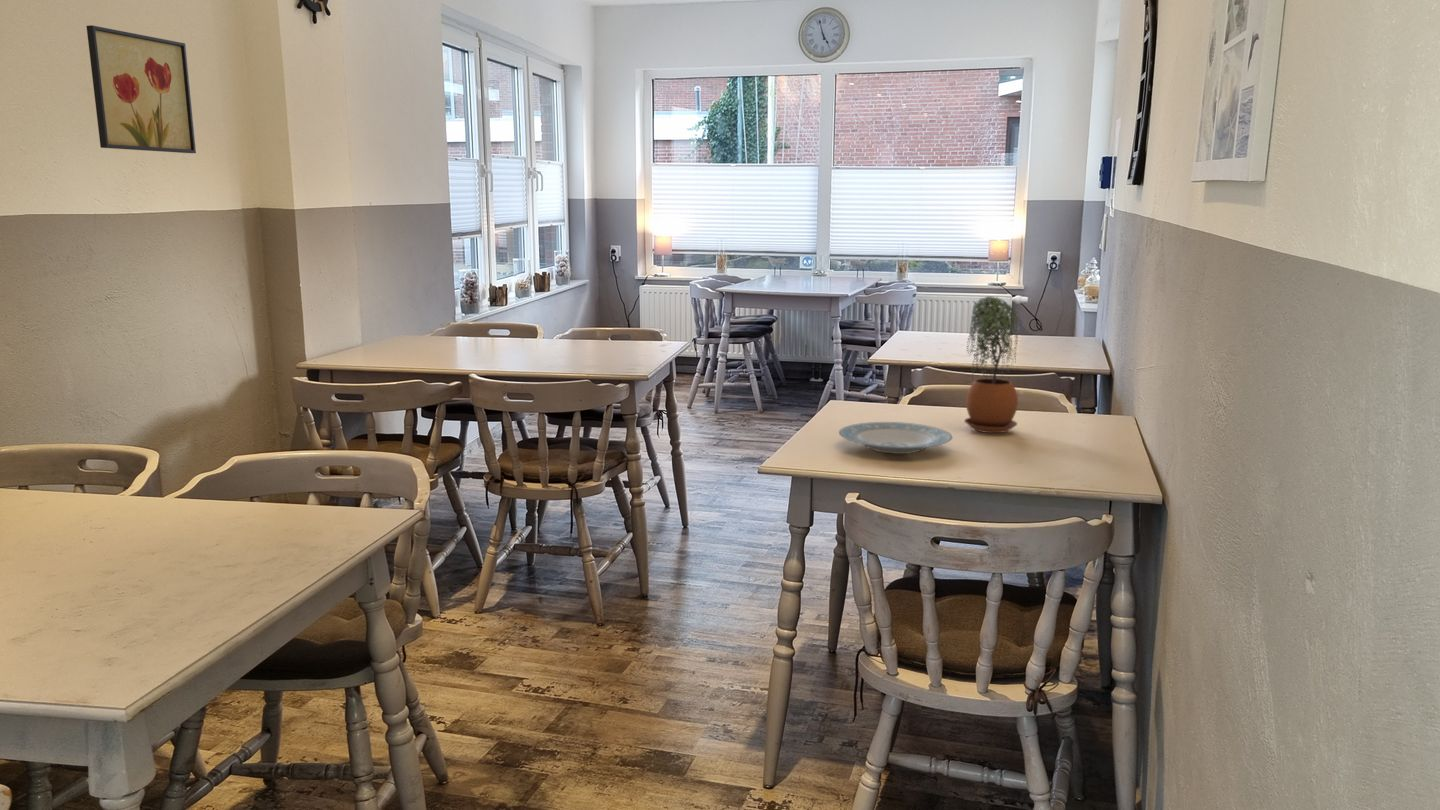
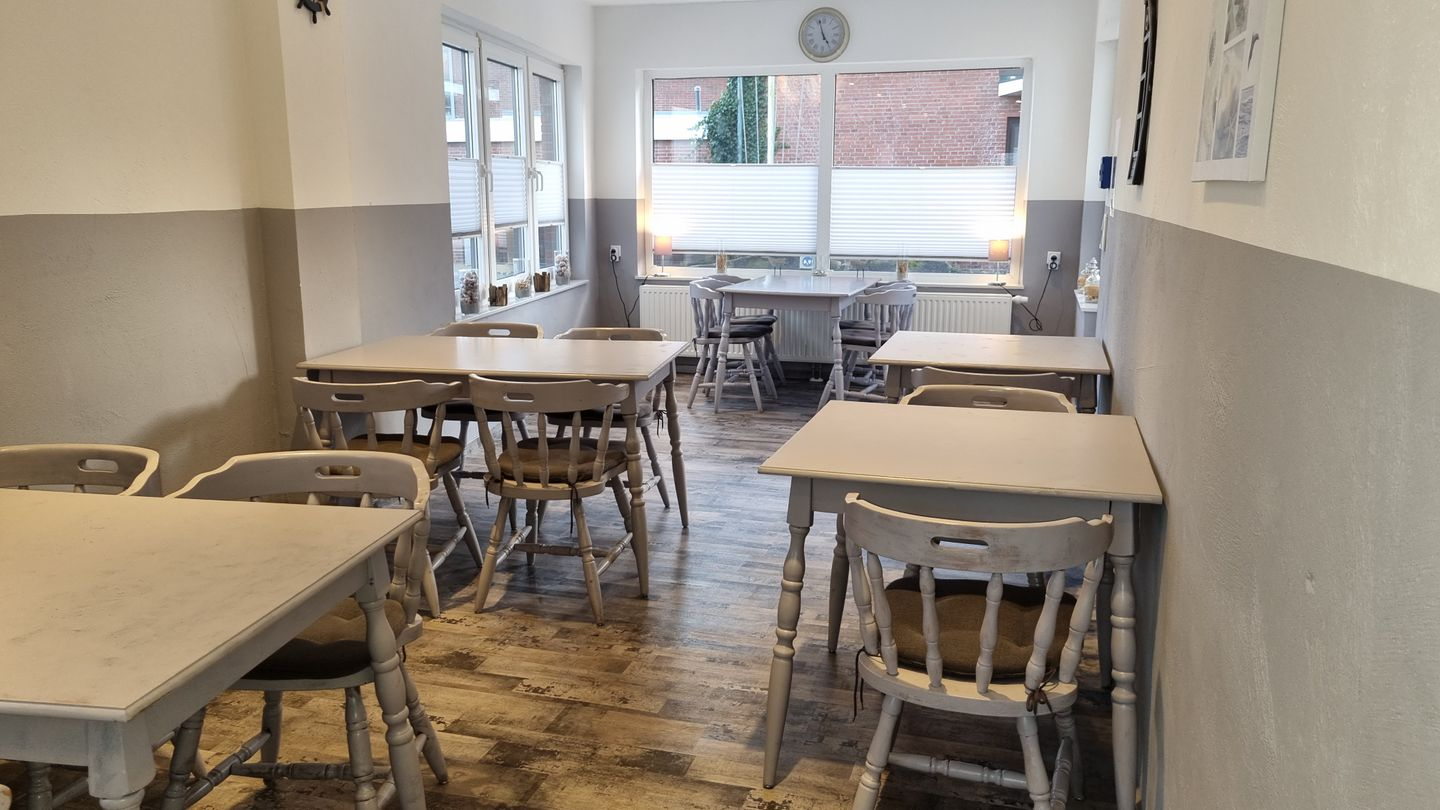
- wall art (142, 93)
- potted plant (991, 362)
- plate (894, 440)
